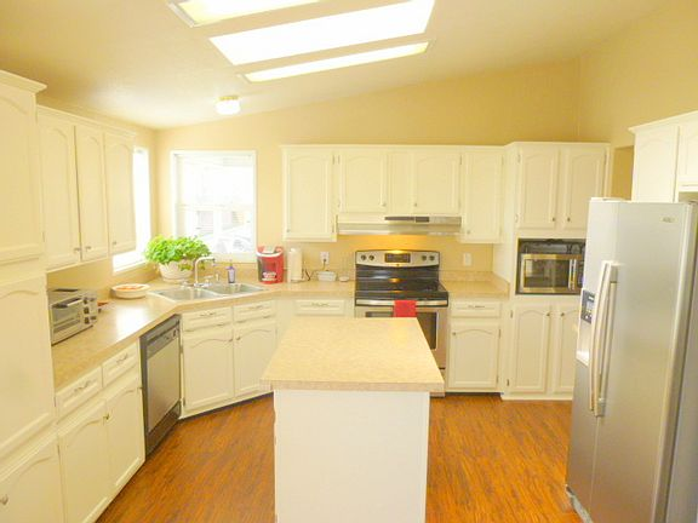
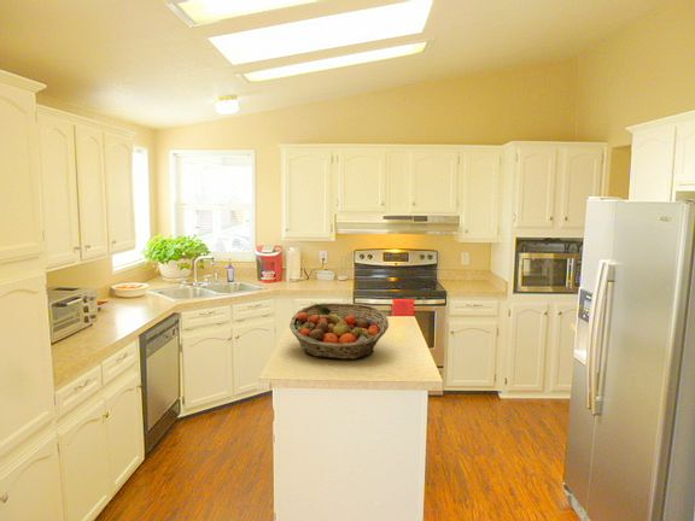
+ fruit basket (338, 329)
